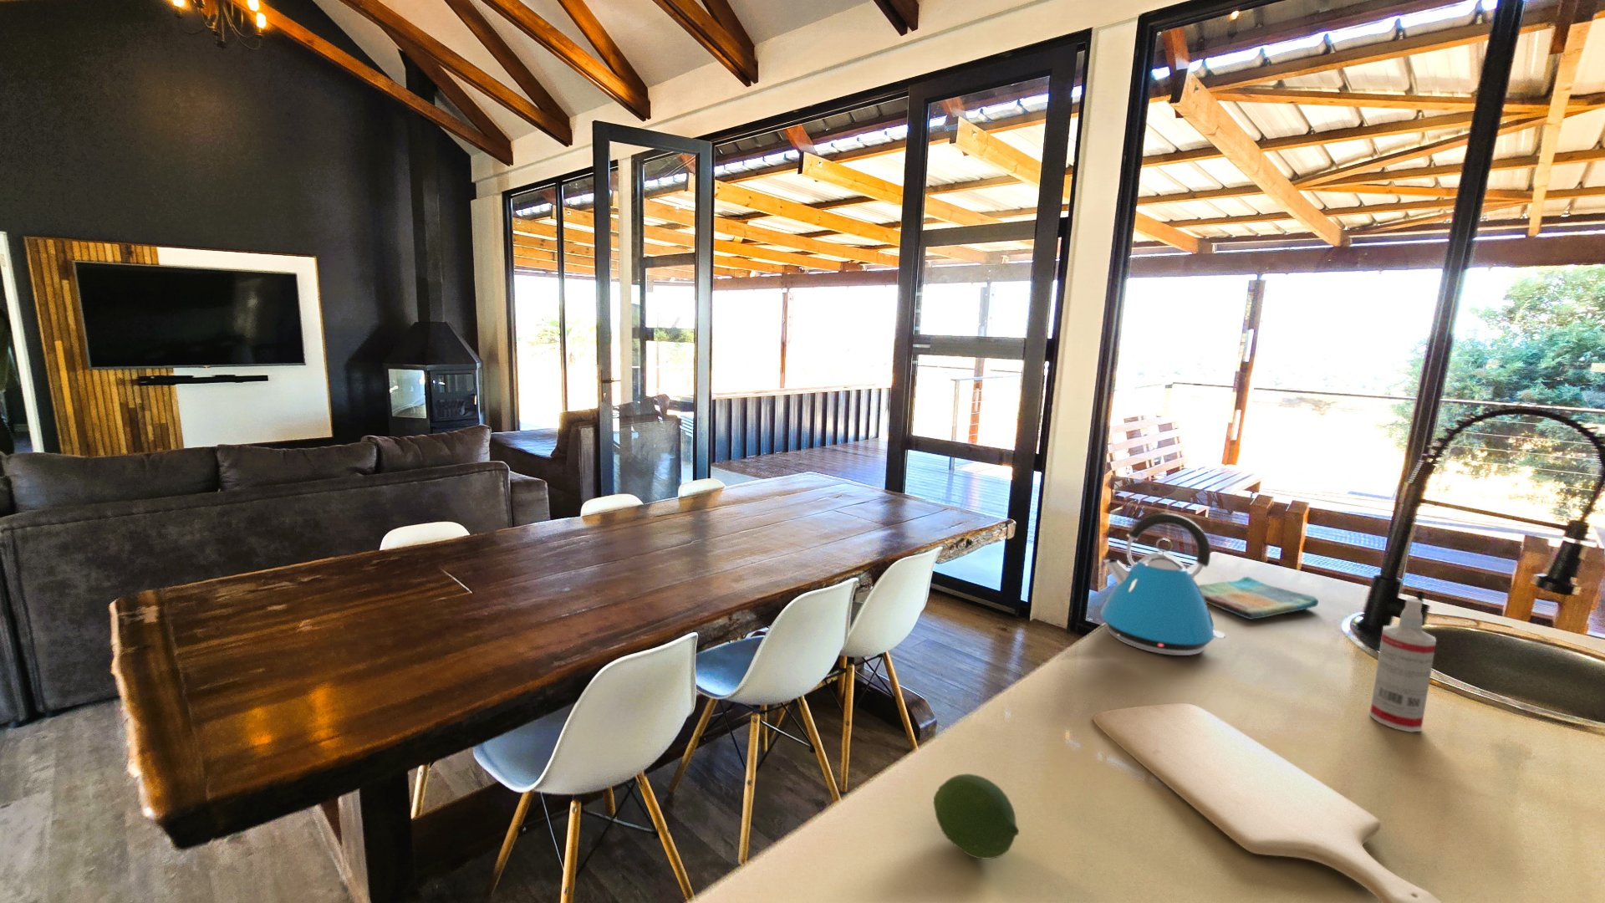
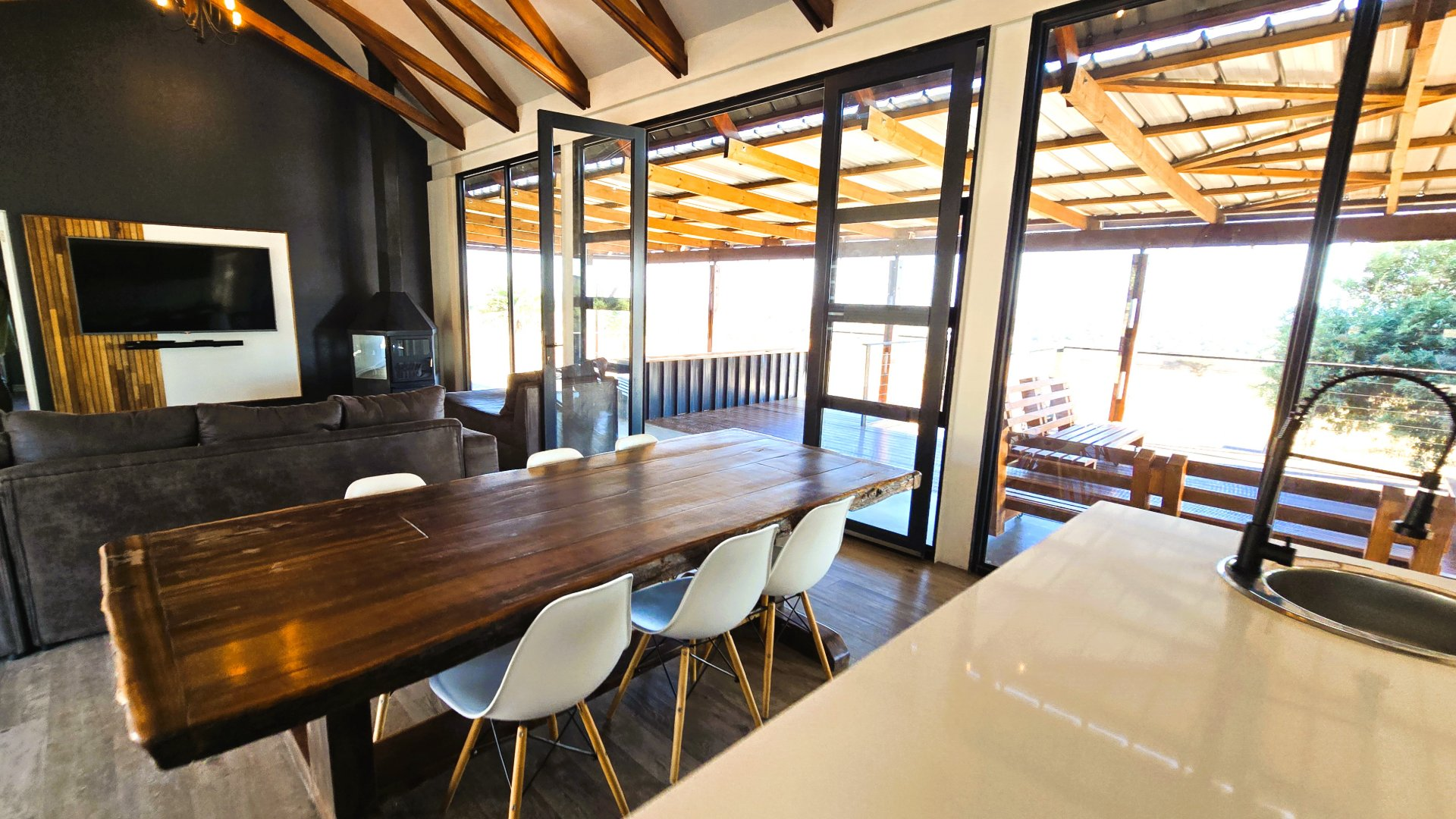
- spray bottle (1404, 660)
- dish towel (1249, 596)
- fruit (974, 815)
- chopping board (1257, 793)
- kettle (1164, 576)
